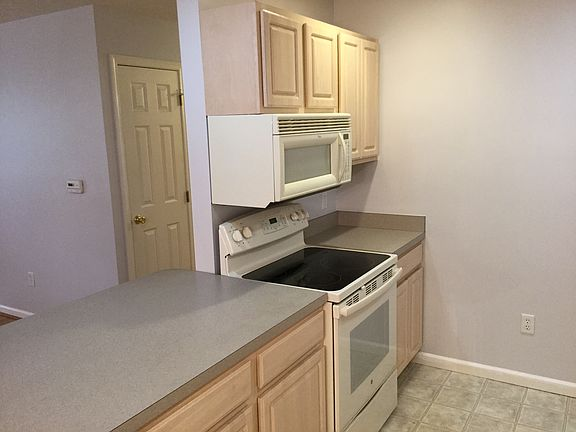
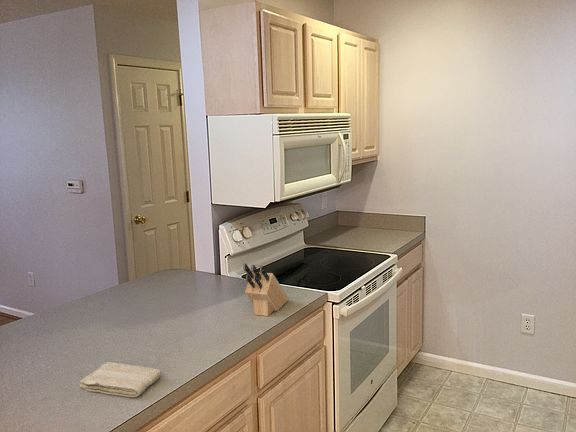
+ washcloth (120, 378)
+ knife block (265, 283)
